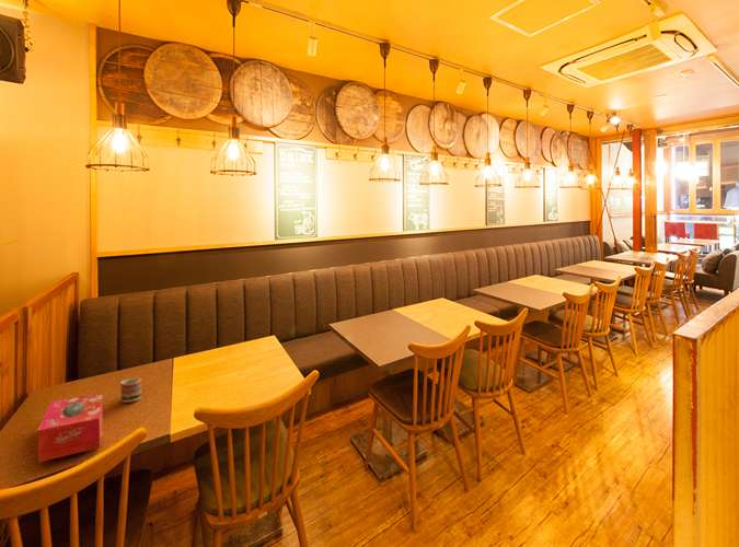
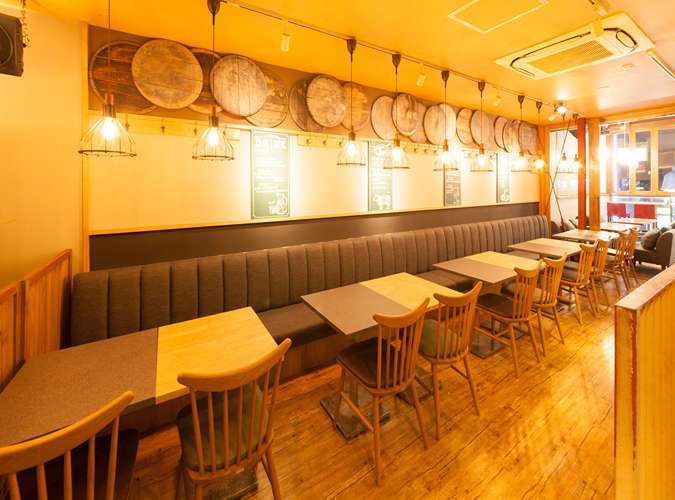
- cup (130, 388)
- tissue box (74, 422)
